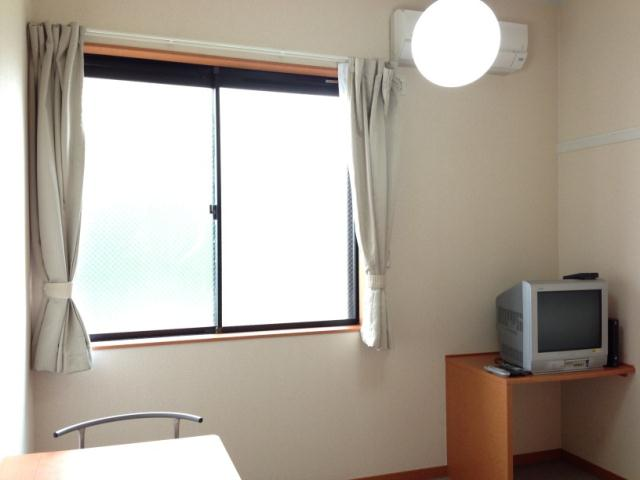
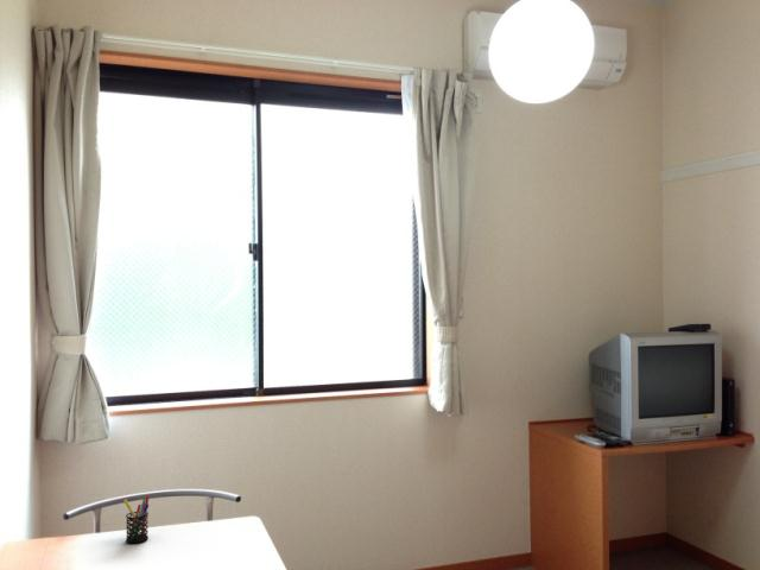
+ pen holder (139, 517)
